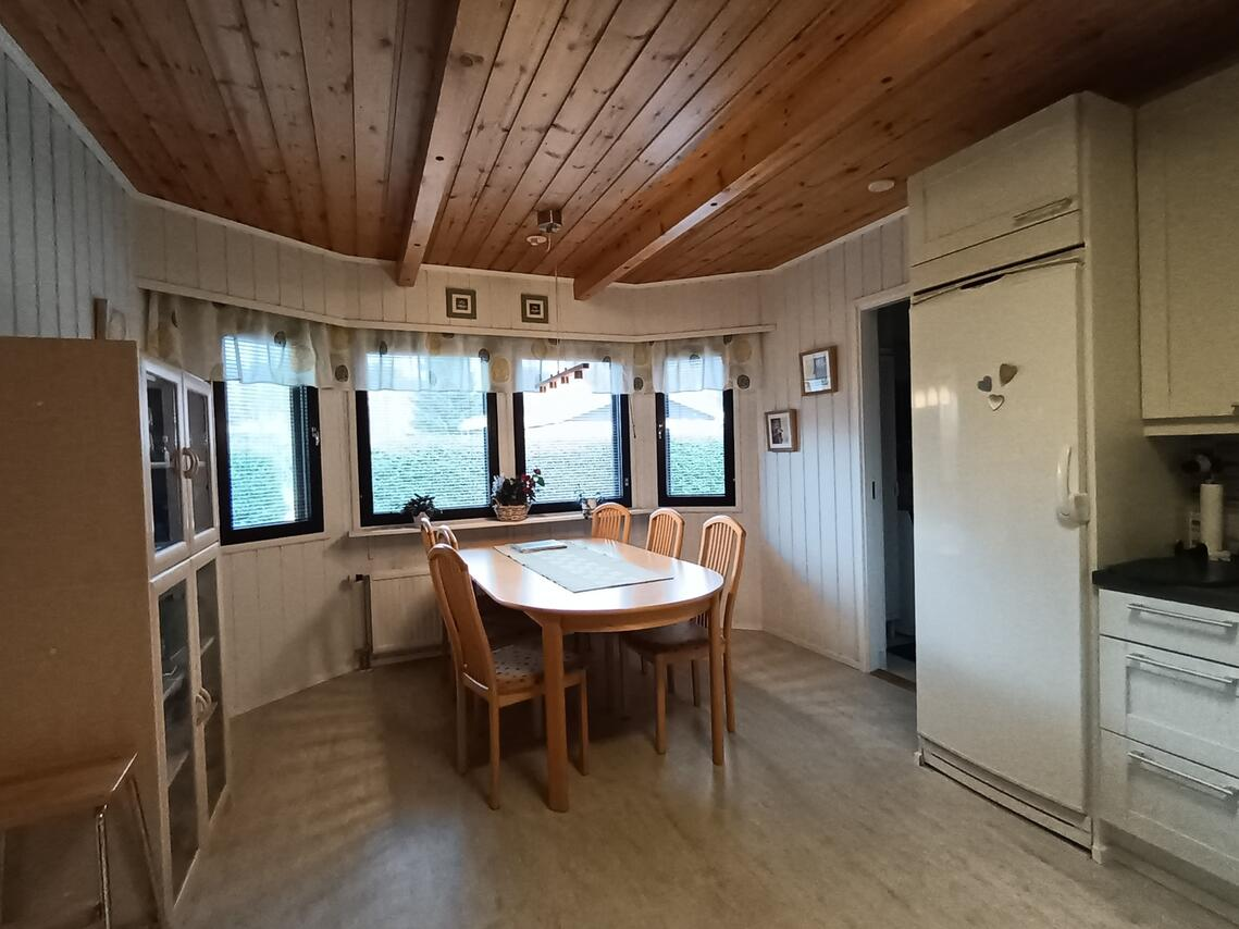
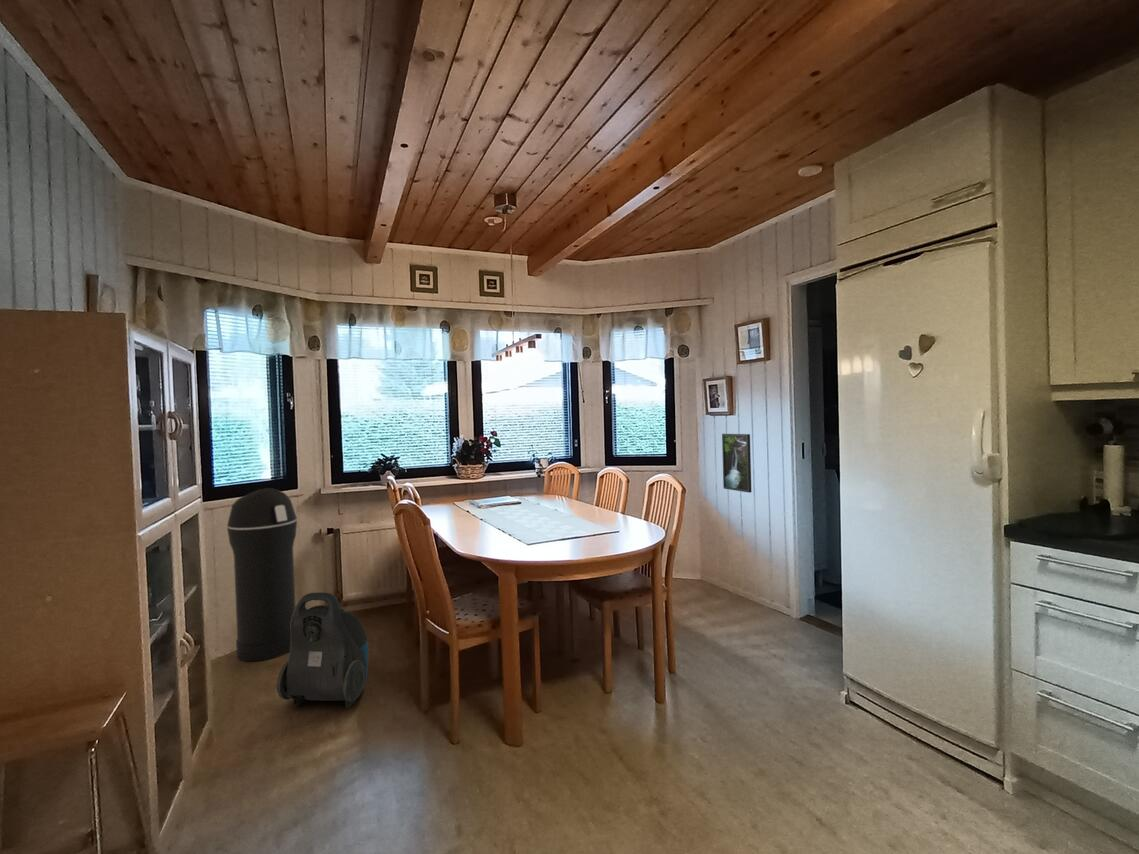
+ vacuum cleaner (328, 644)
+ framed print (736, 462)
+ trash can (266, 569)
